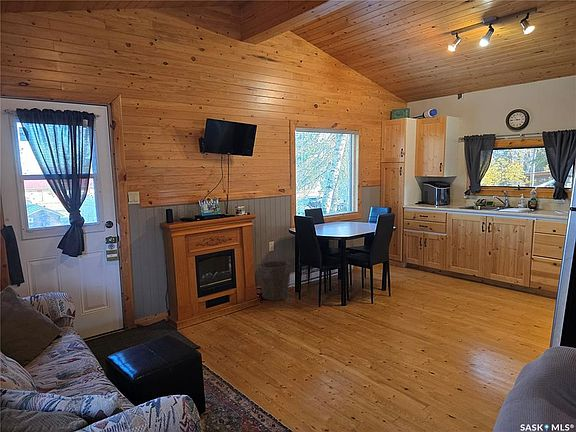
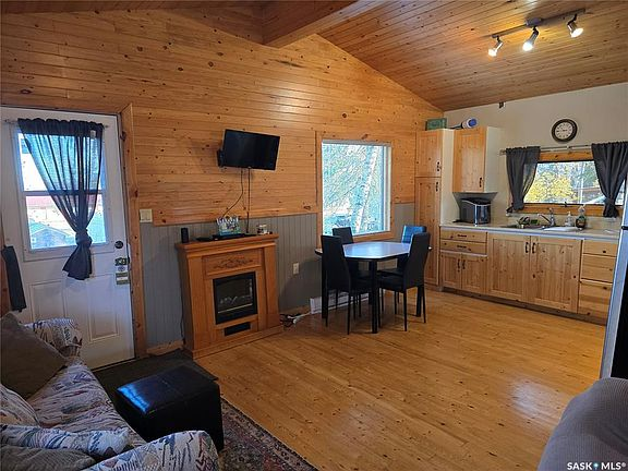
- waste bin (274, 280)
